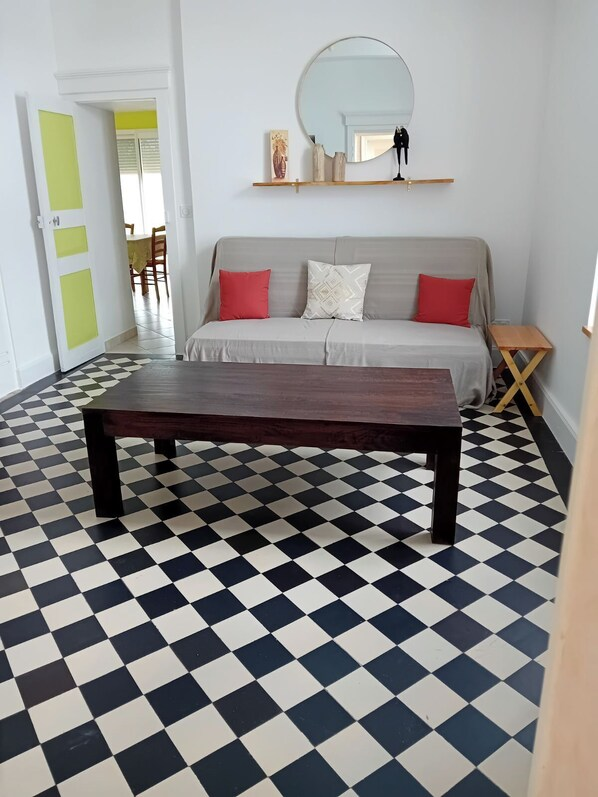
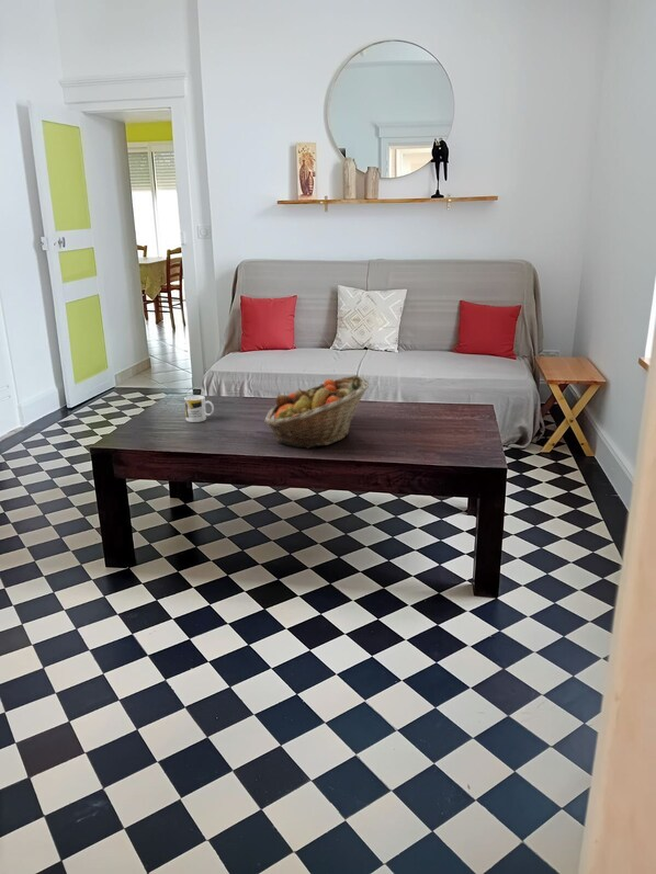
+ mug (199, 408)
+ fruit basket (317, 408)
